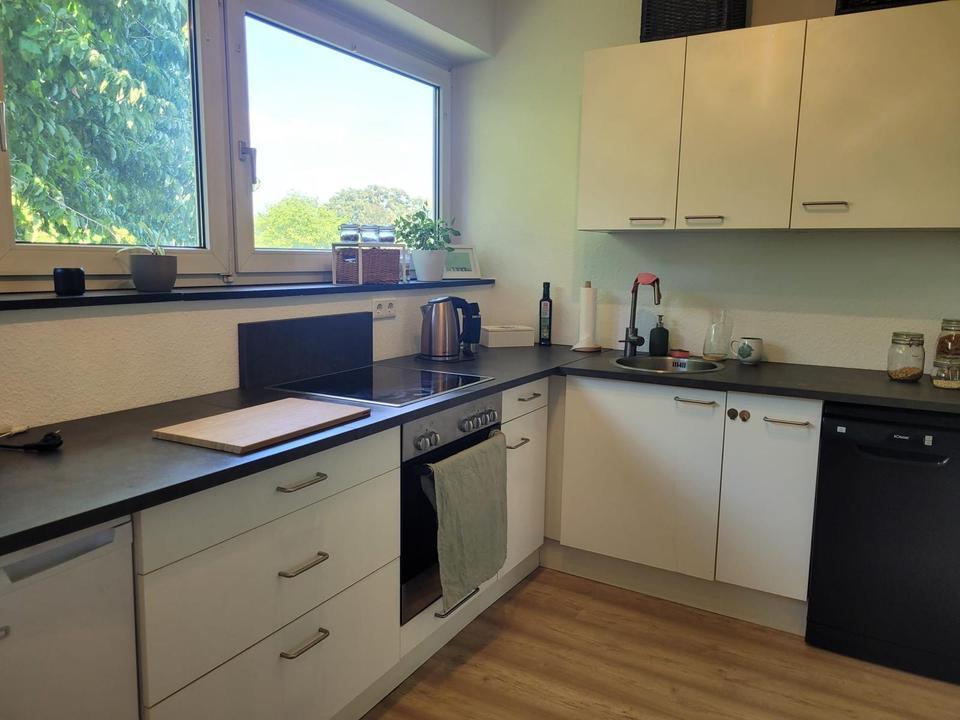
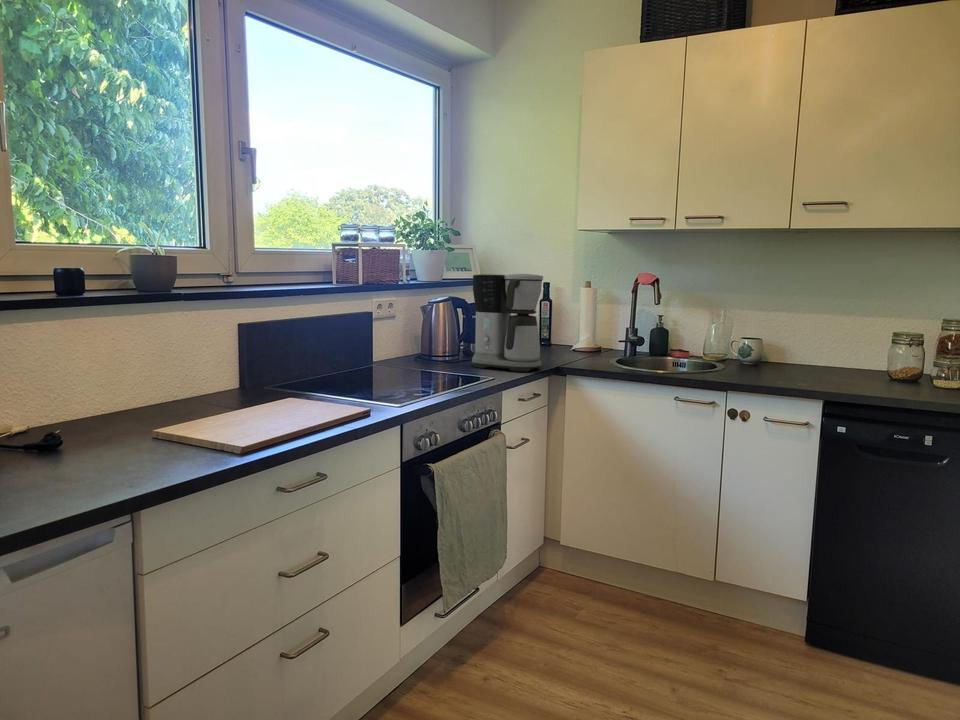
+ coffee maker (504, 321)
